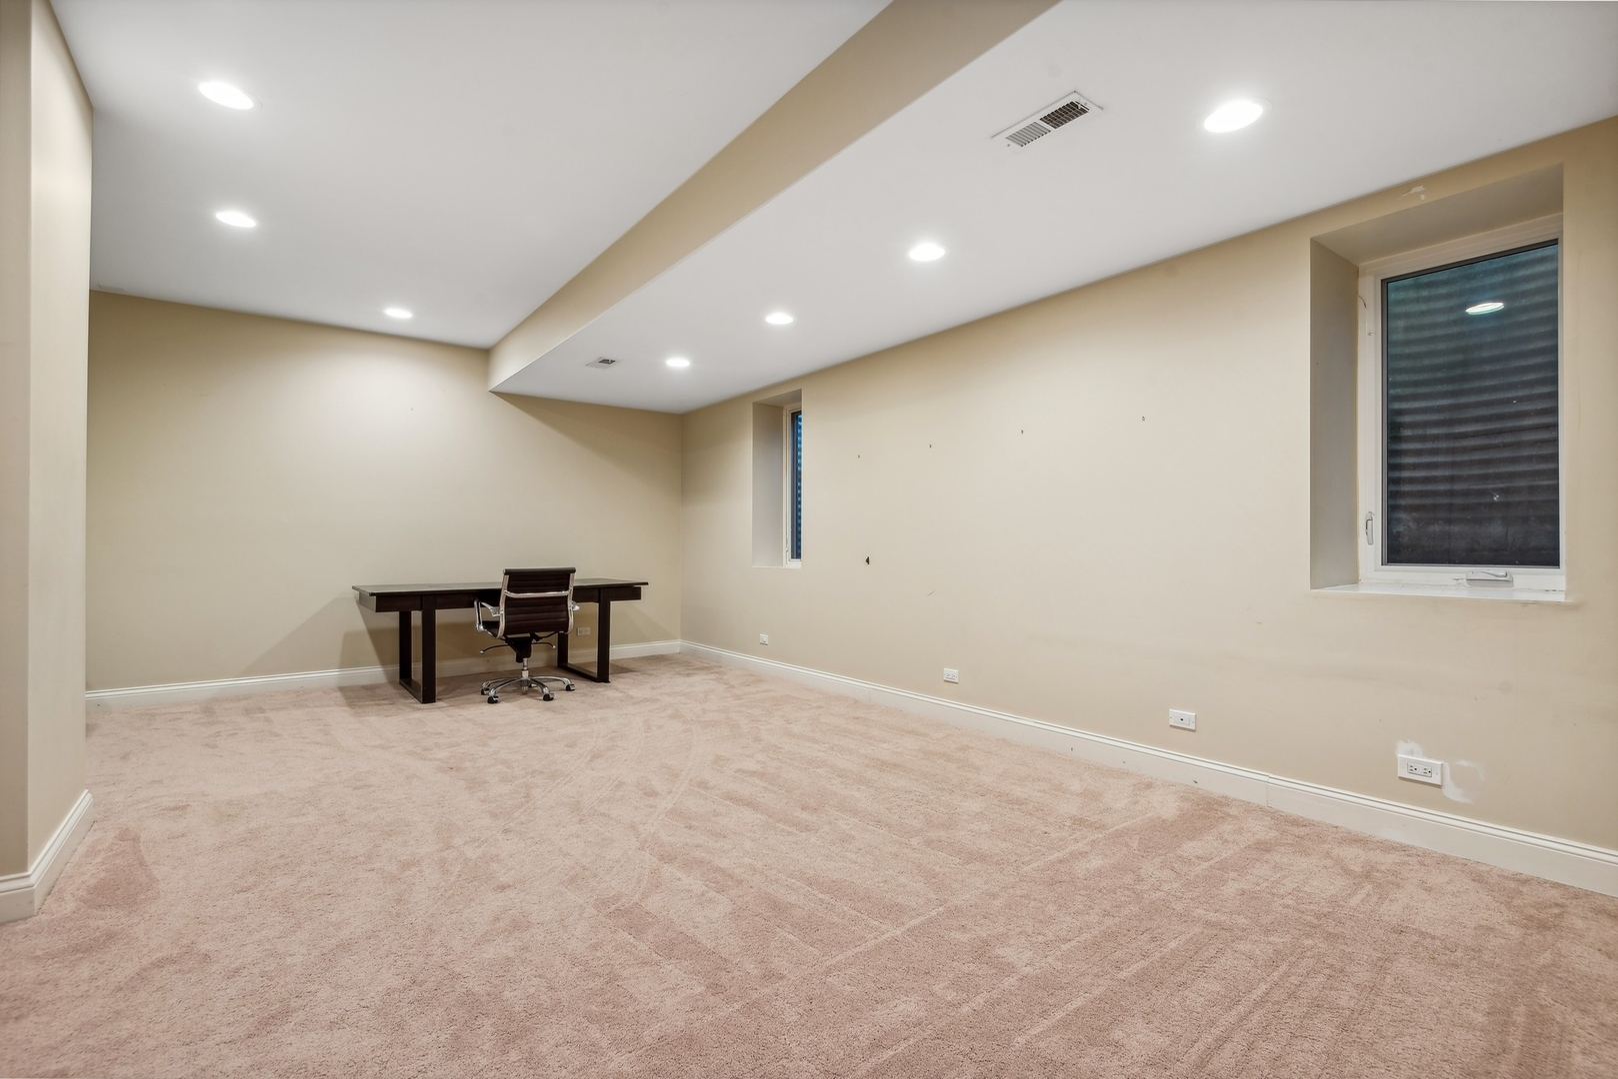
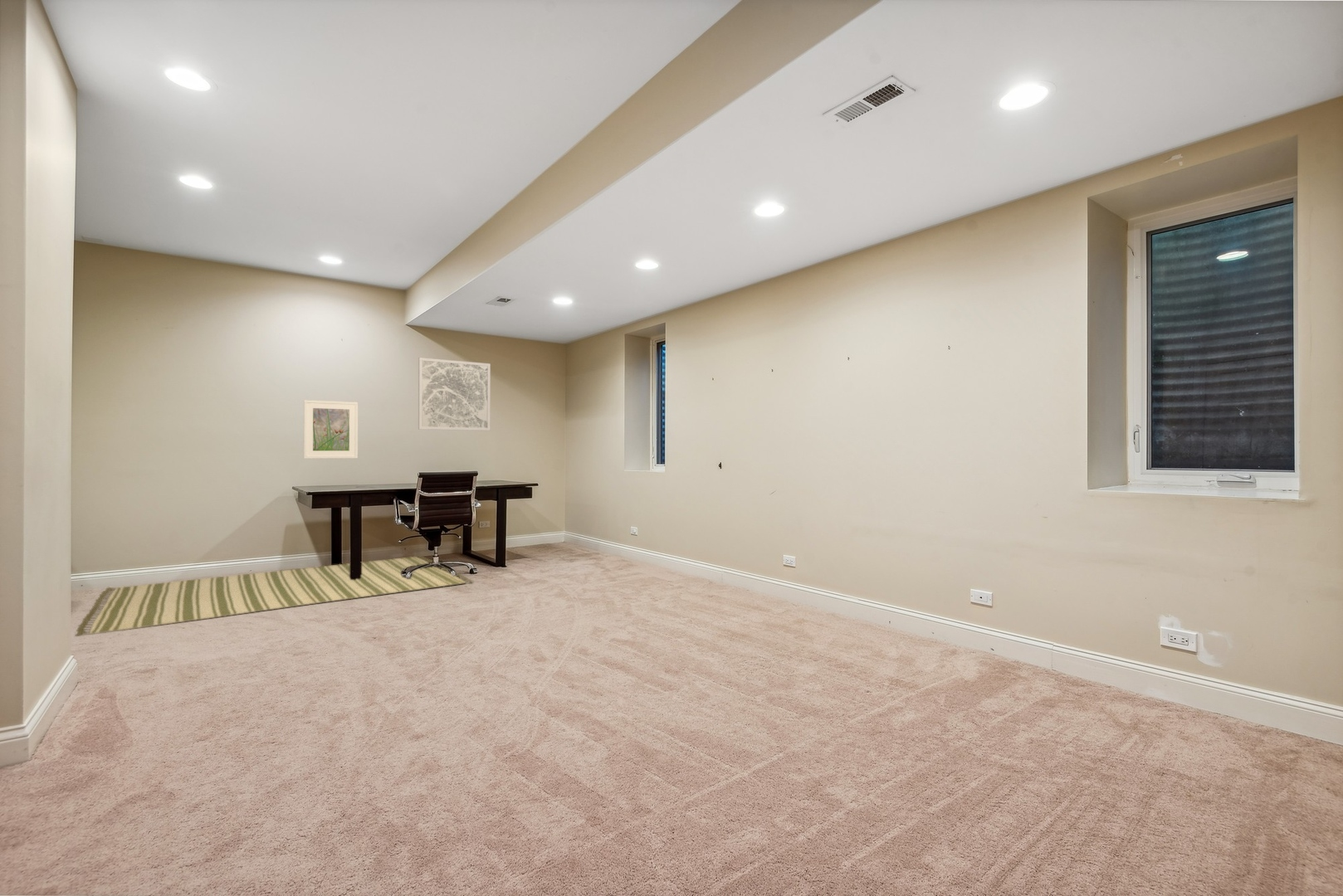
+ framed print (331, 430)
+ rug (295, 585)
+ wall art (455, 395)
